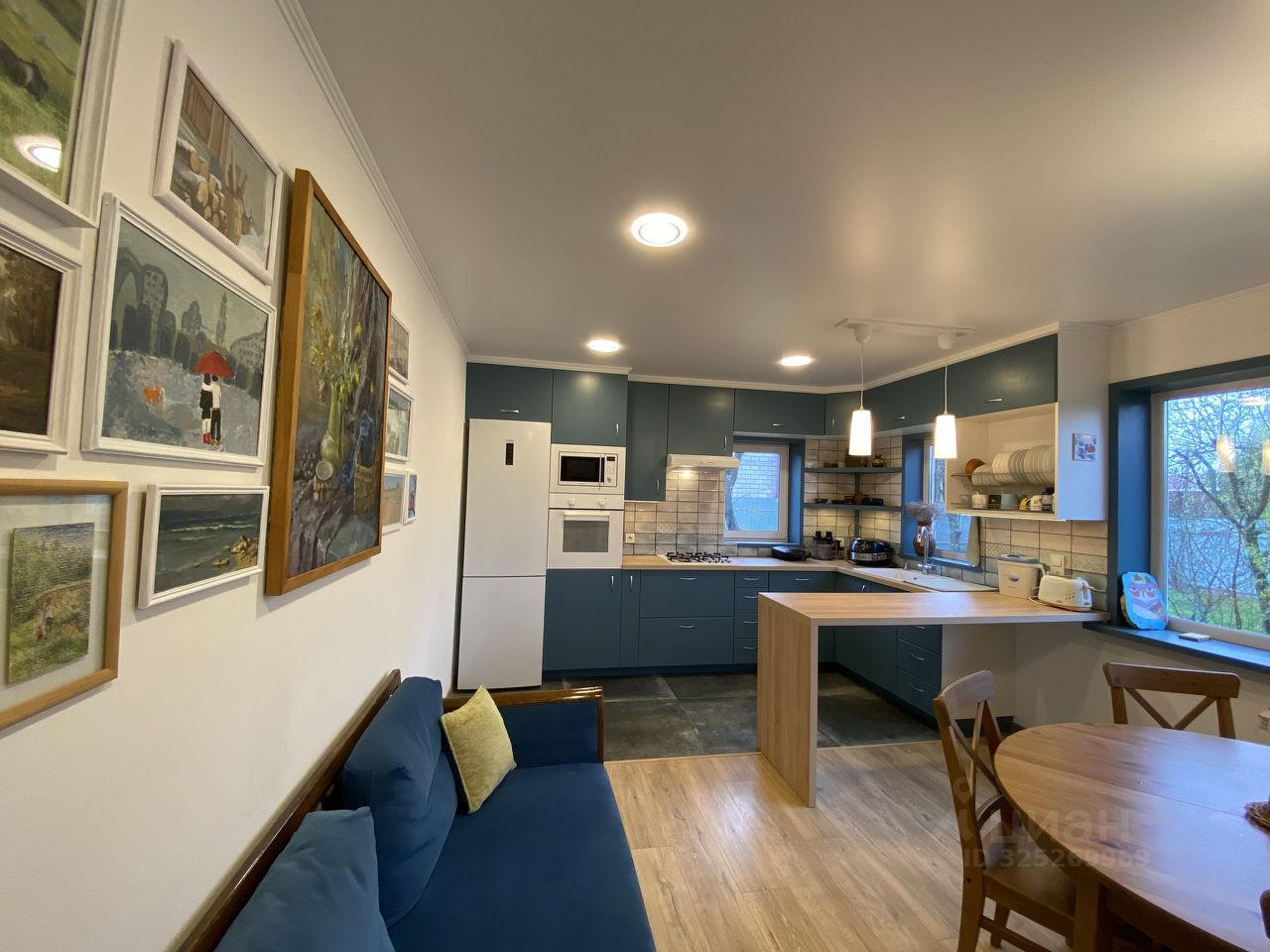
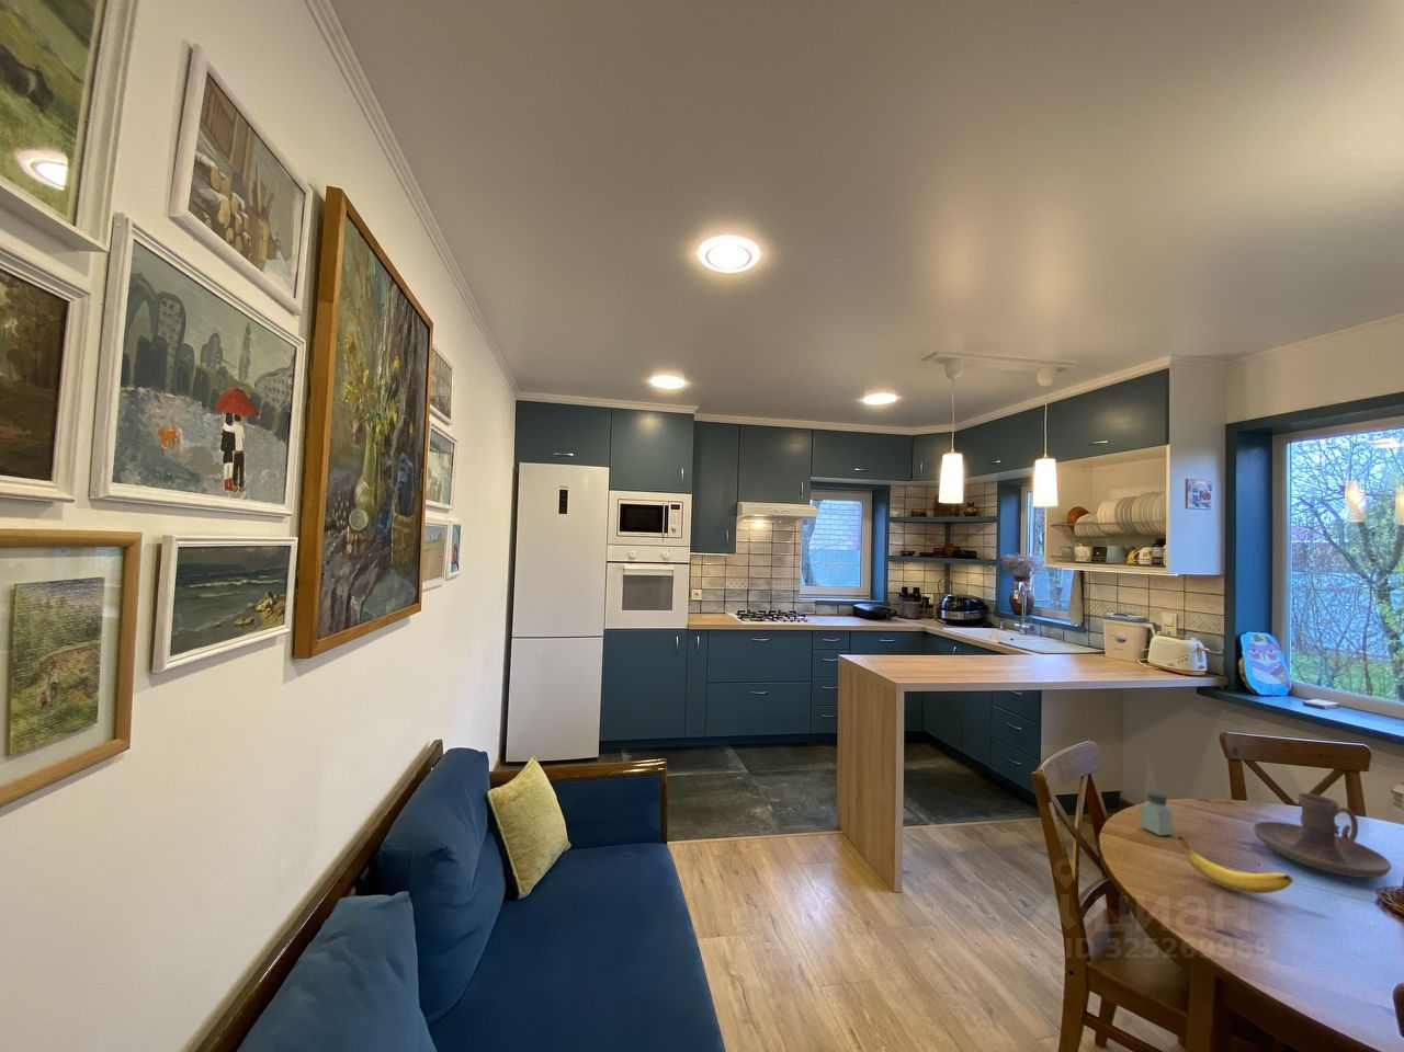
+ candle holder (1324, 828)
+ saltshaker (1156, 812)
+ banana (1230, 870)
